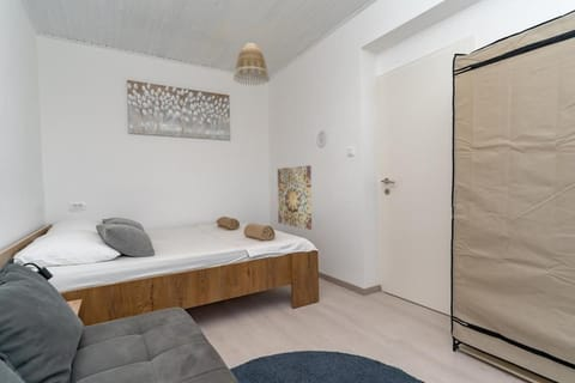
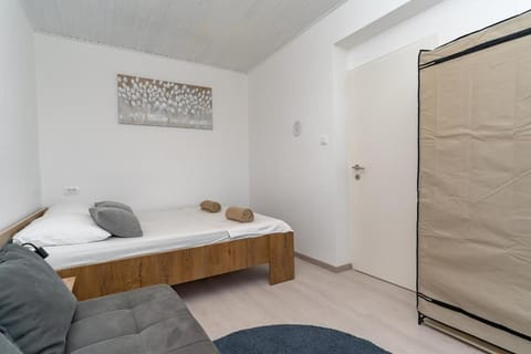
- wall art (292, 196)
- lamp shade (250, 62)
